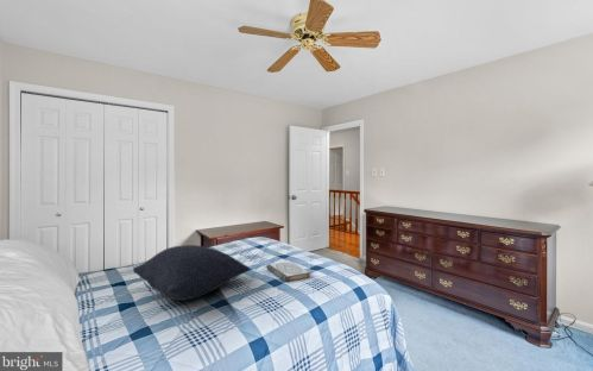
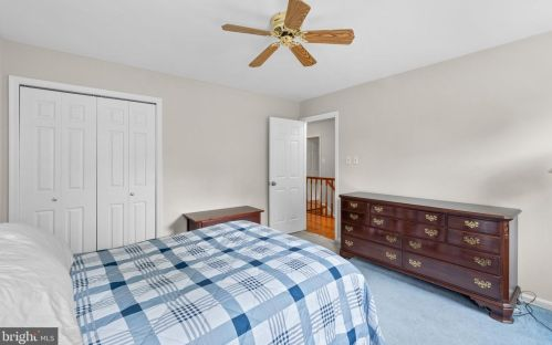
- pillow (191, 269)
- book (286, 270)
